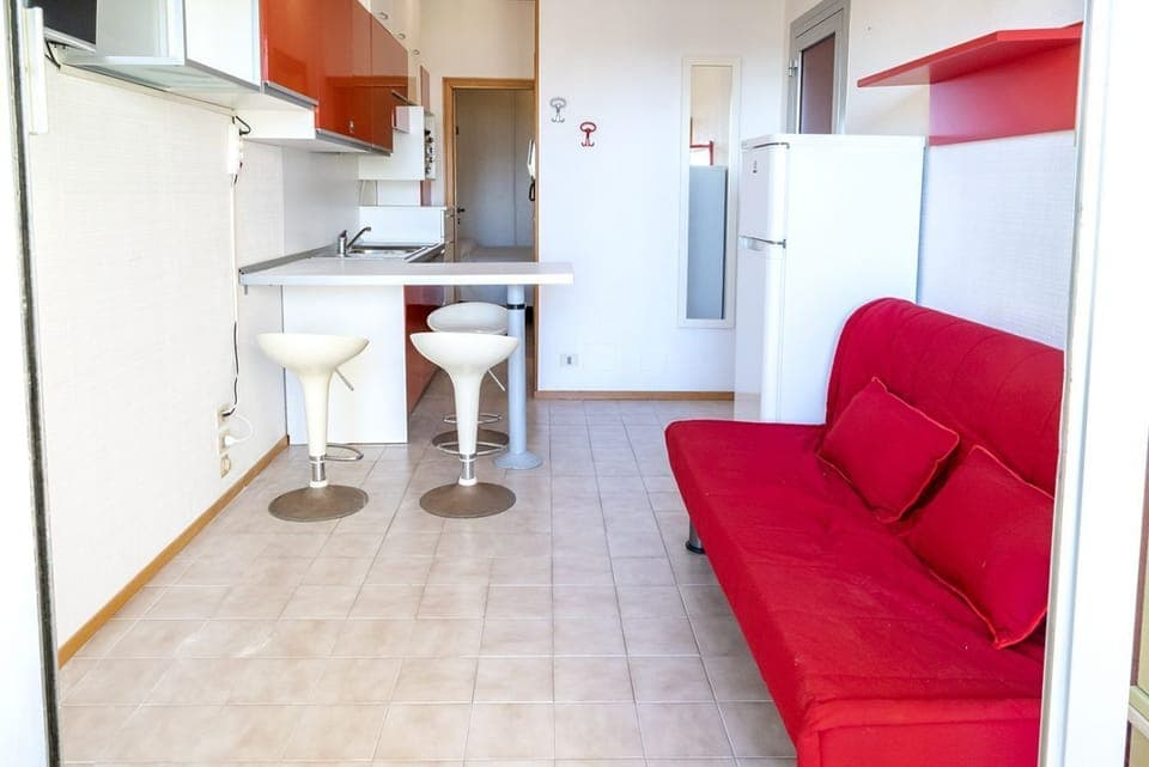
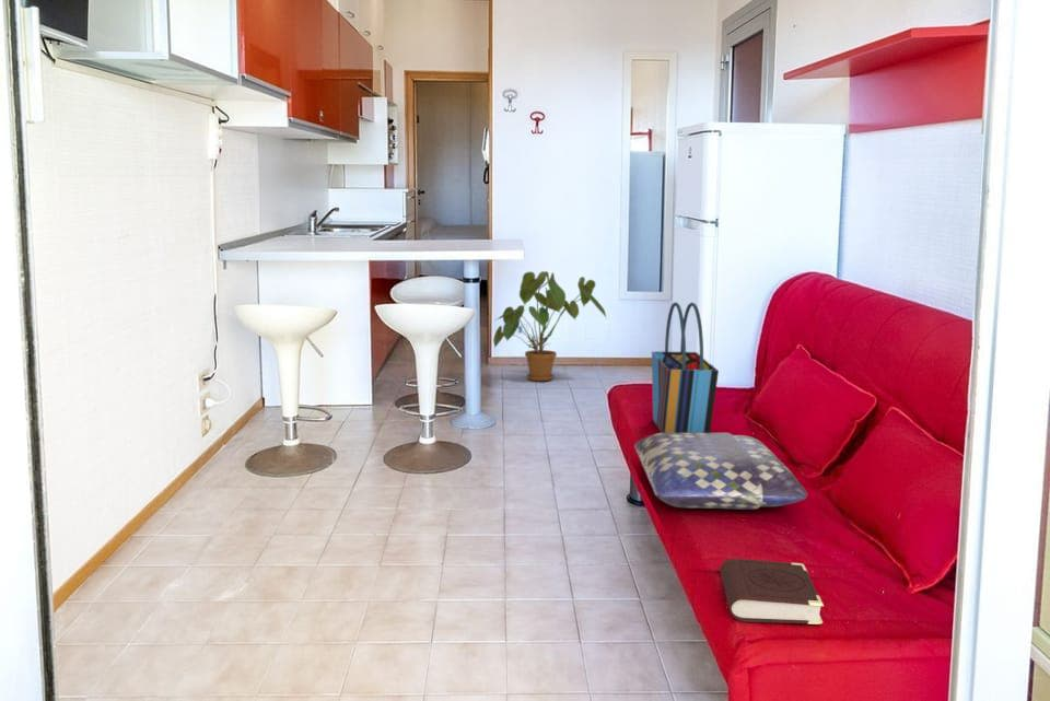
+ book (768, 589)
+ house plant (548, 323)
+ cushion (713, 468)
+ tote bag (682, 364)
